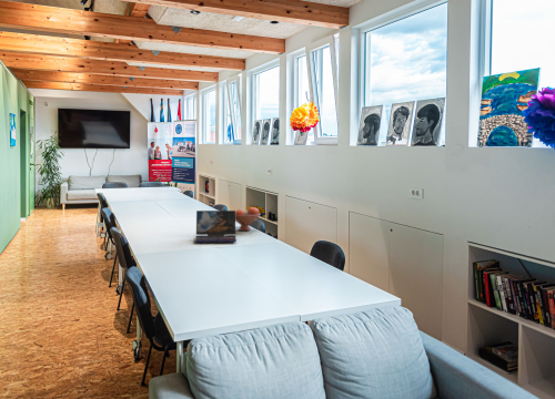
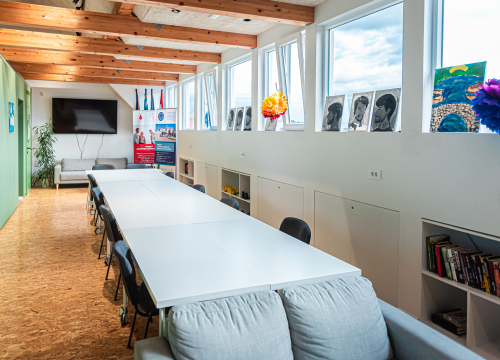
- laptop (215, 225)
- fruit bowl (244, 218)
